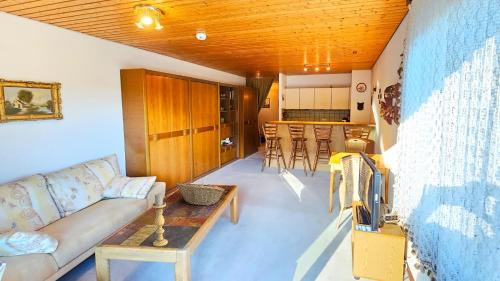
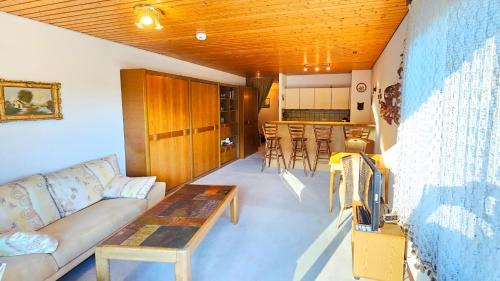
- fruit basket (200, 191)
- candle holder (159, 218)
